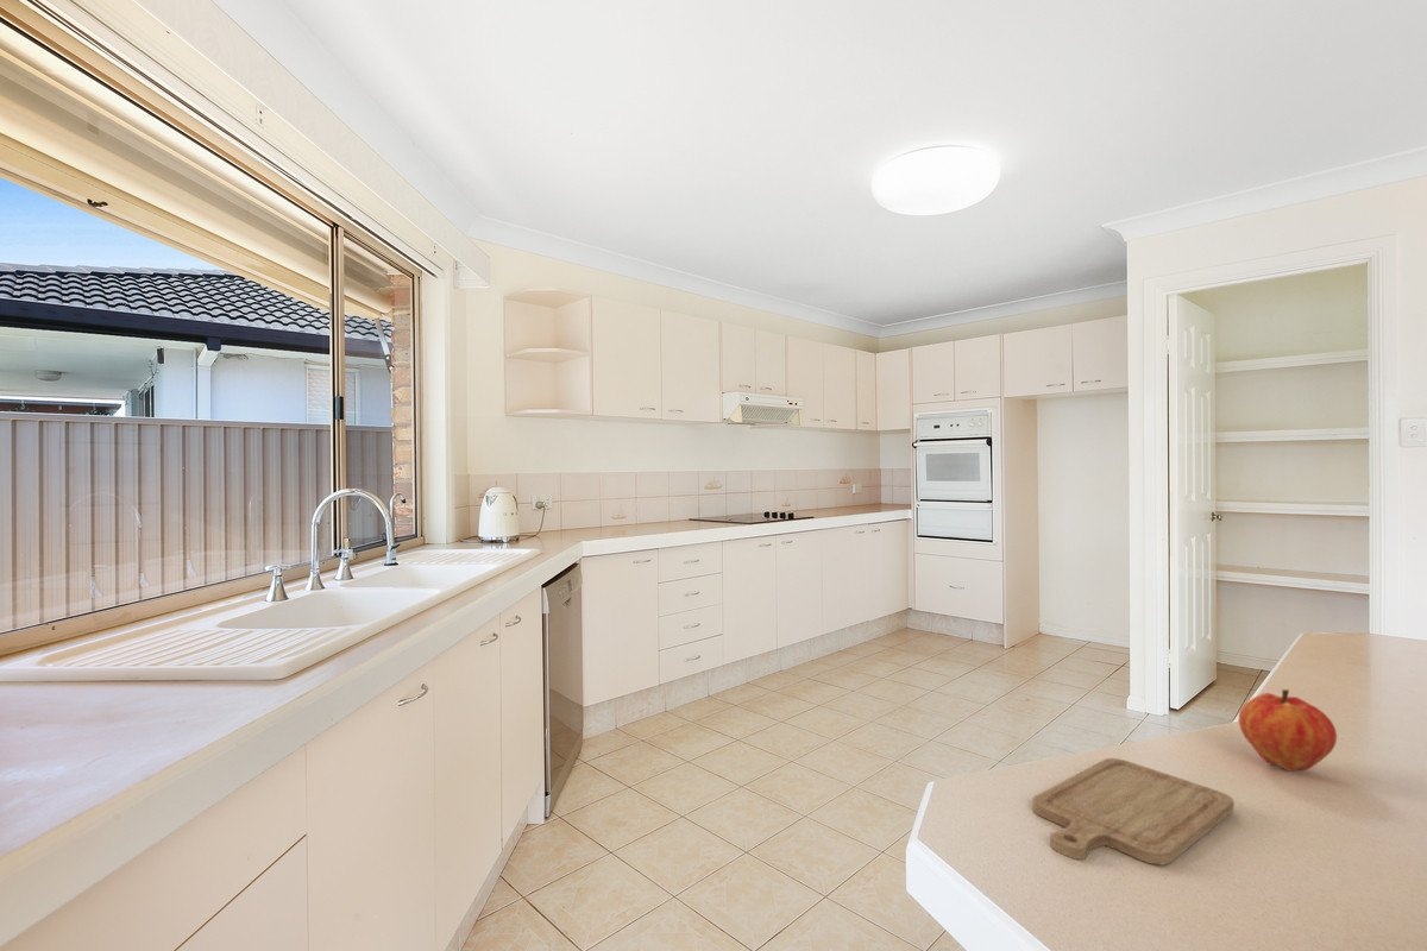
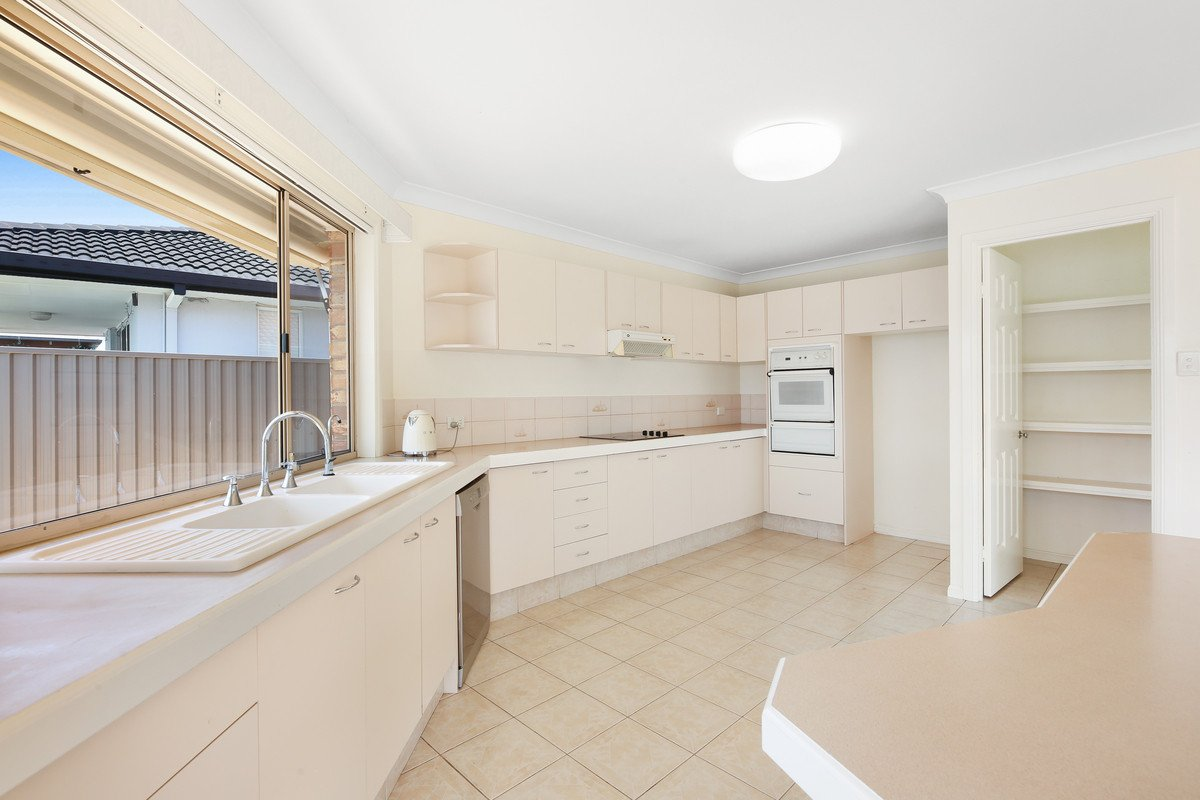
- fruit (1285, 726)
- chopping board (1121, 811)
